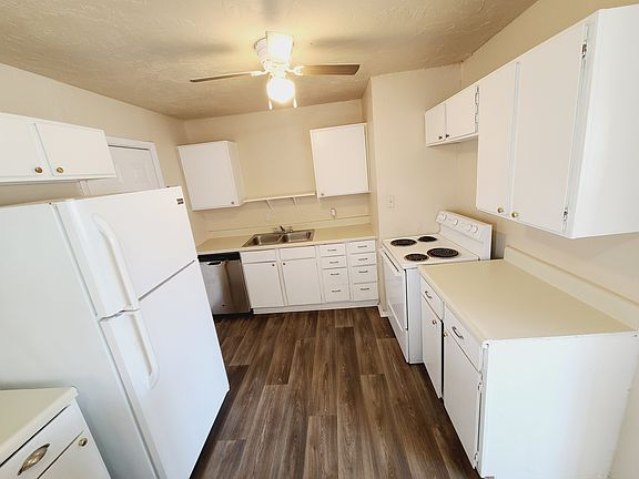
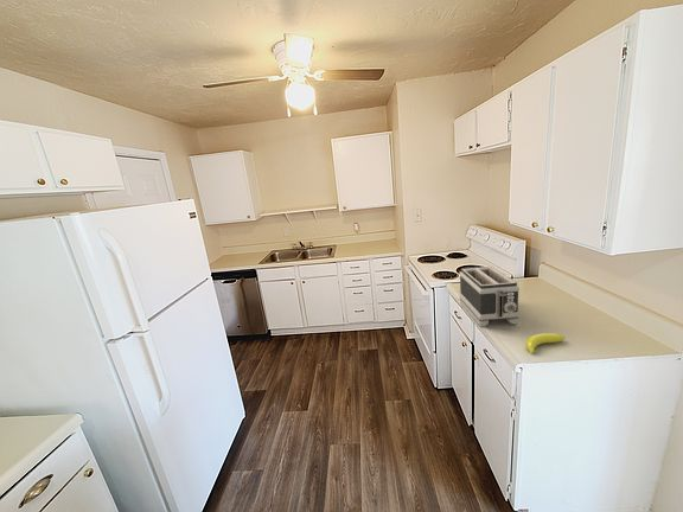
+ toaster (487, 295)
+ banana (545, 341)
